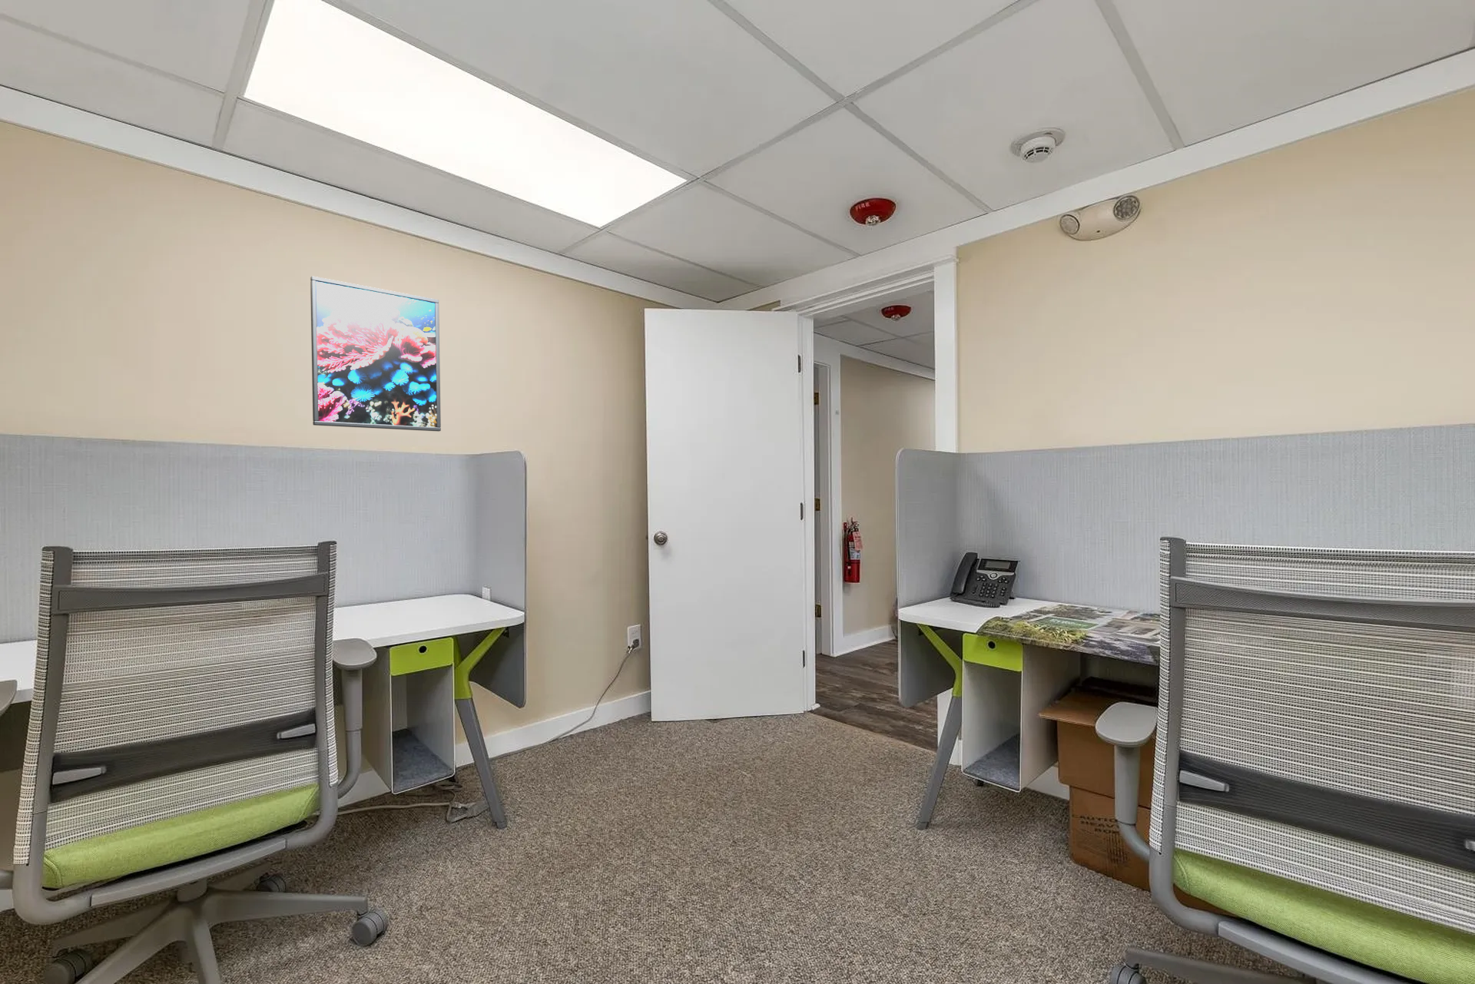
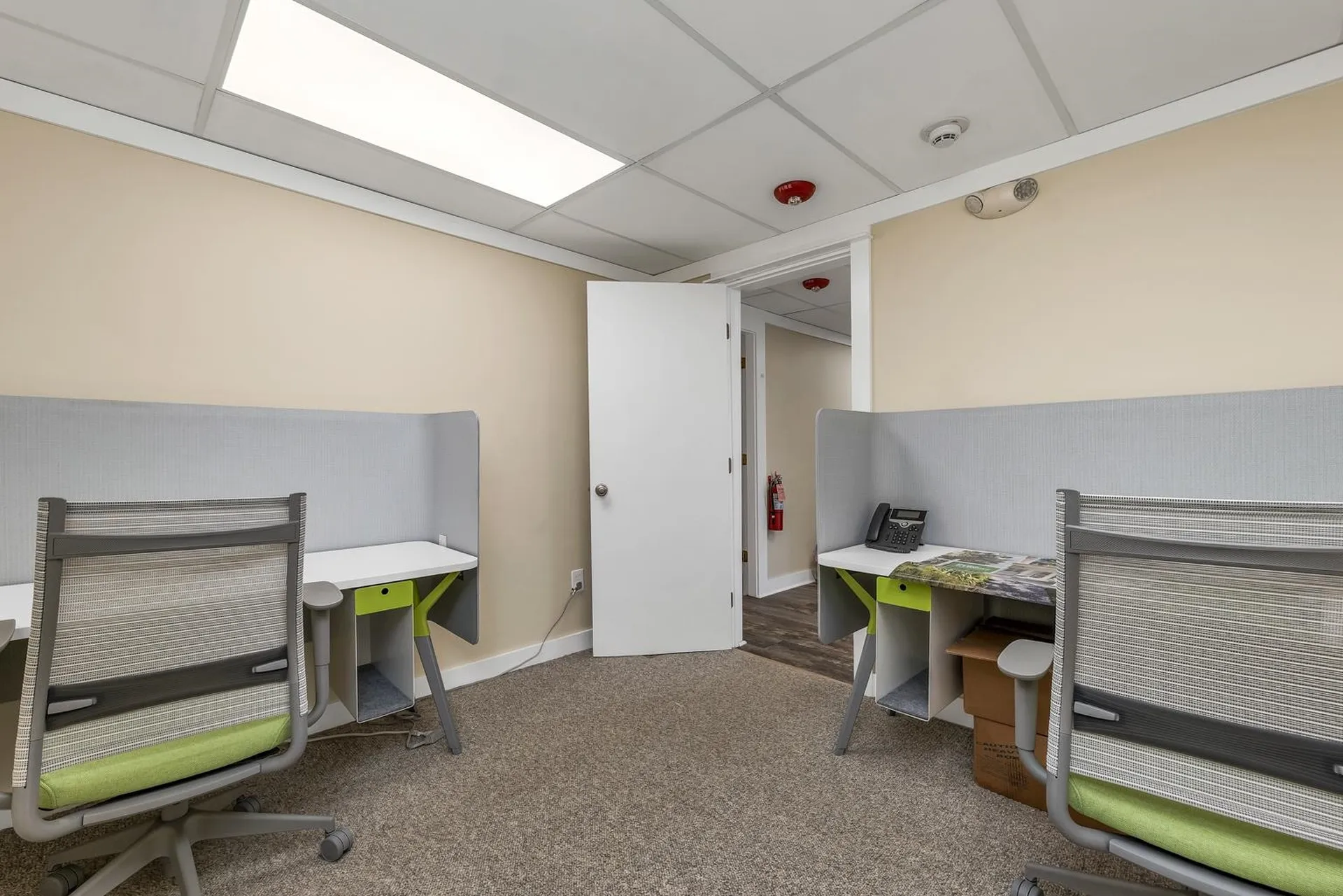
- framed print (380, 359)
